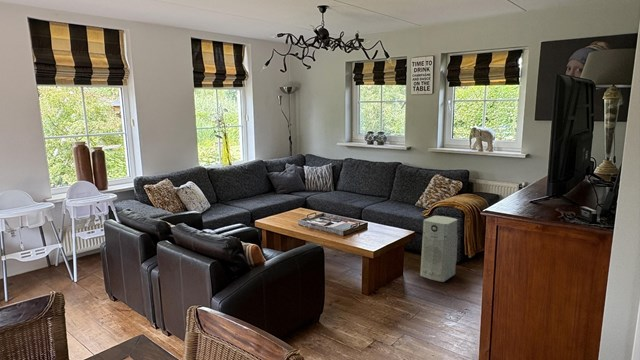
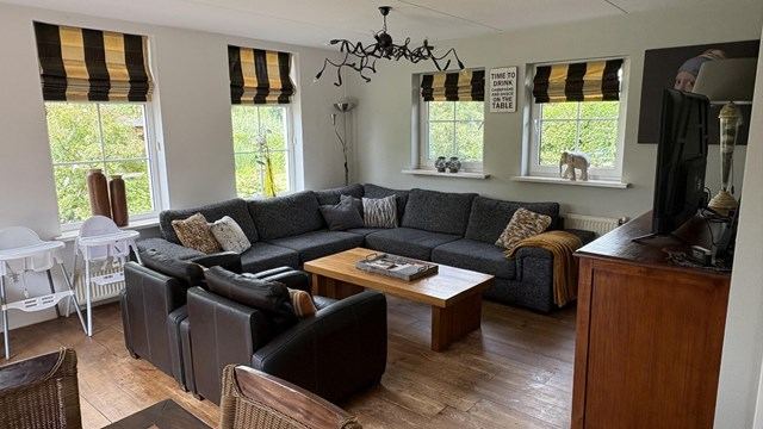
- air purifier (439, 247)
